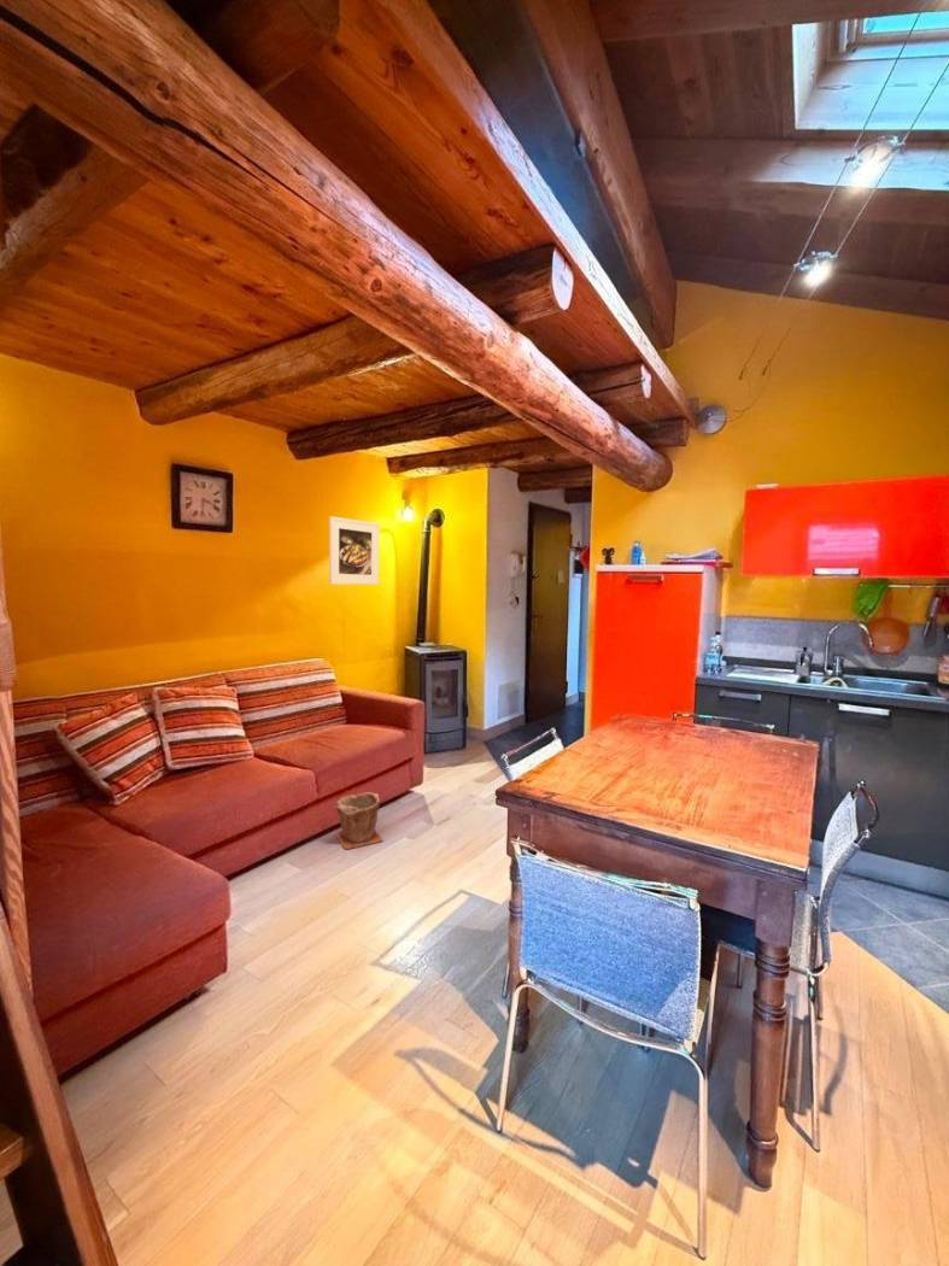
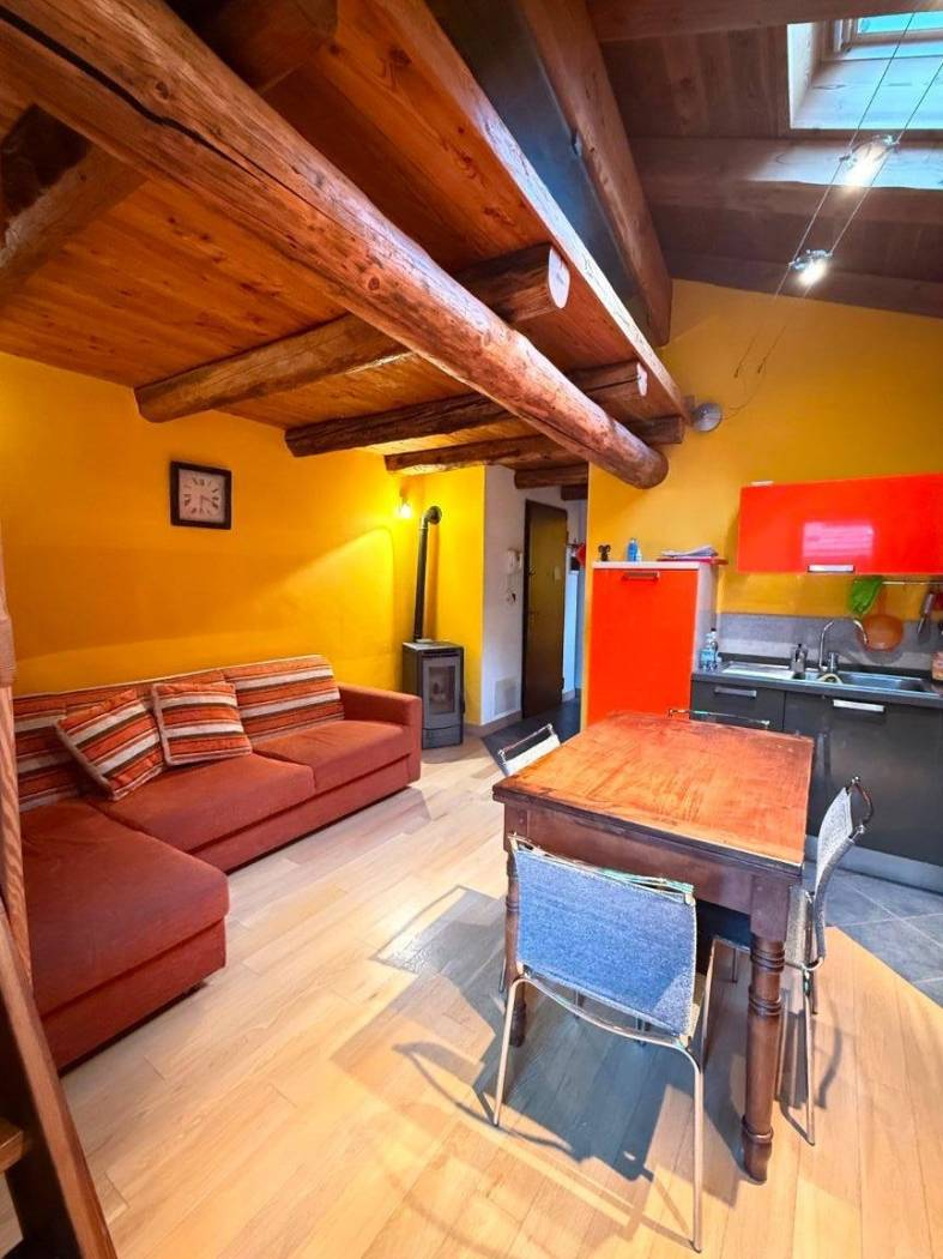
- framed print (355, 552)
- plant pot (358, 817)
